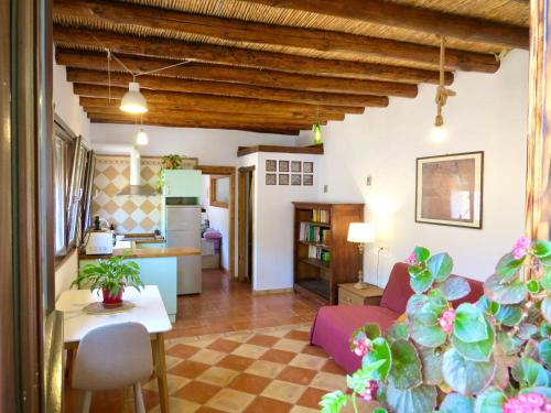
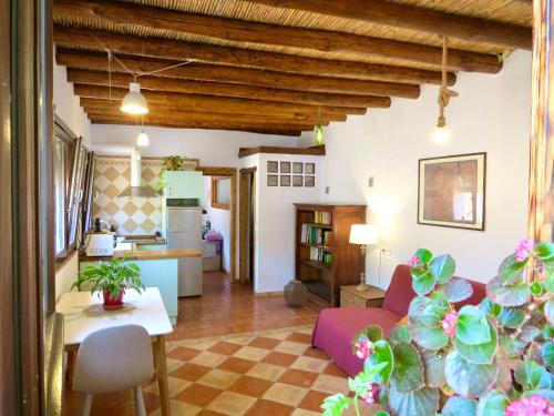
+ woven basket (295, 293)
